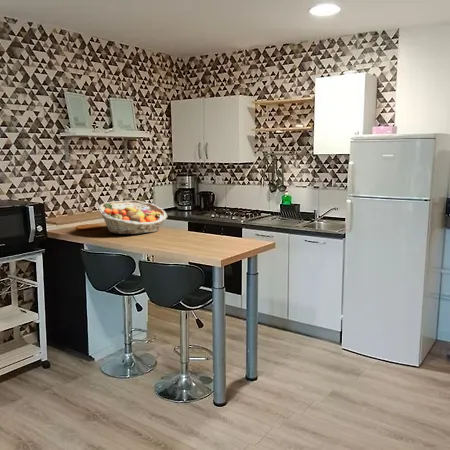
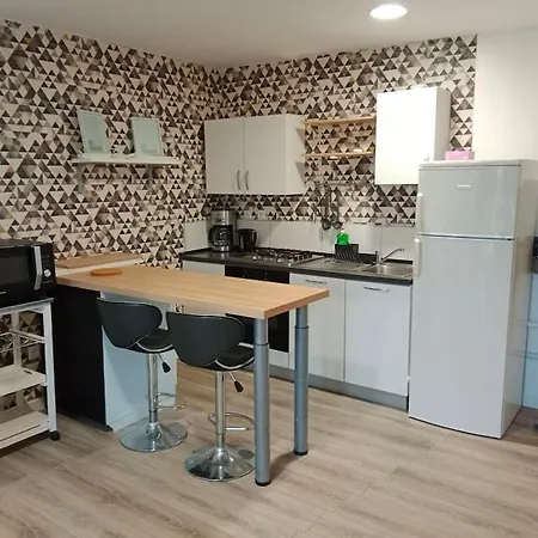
- fruit basket (133, 216)
